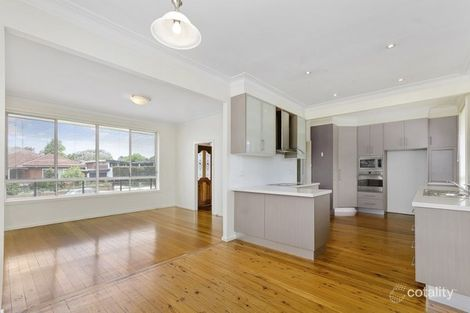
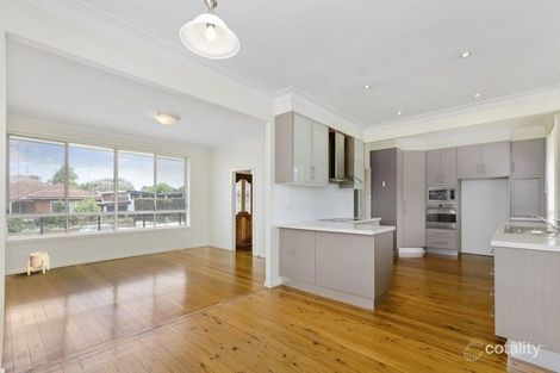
+ planter (38, 262)
